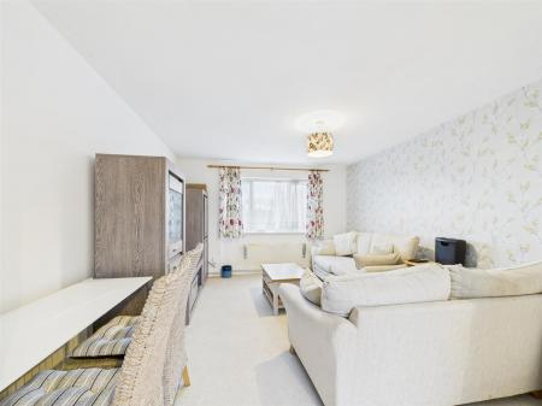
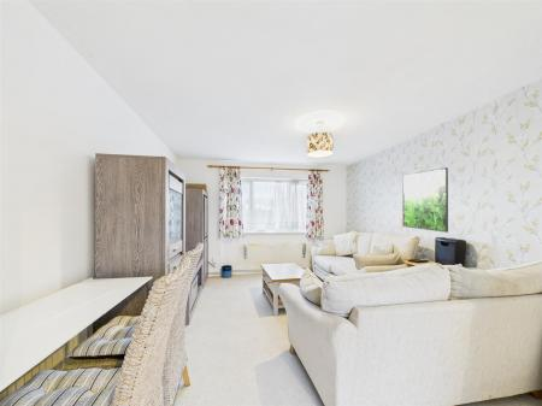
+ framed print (423, 200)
